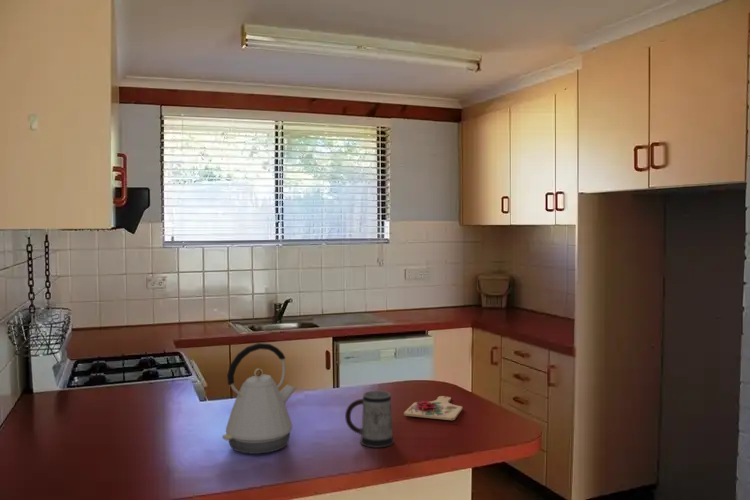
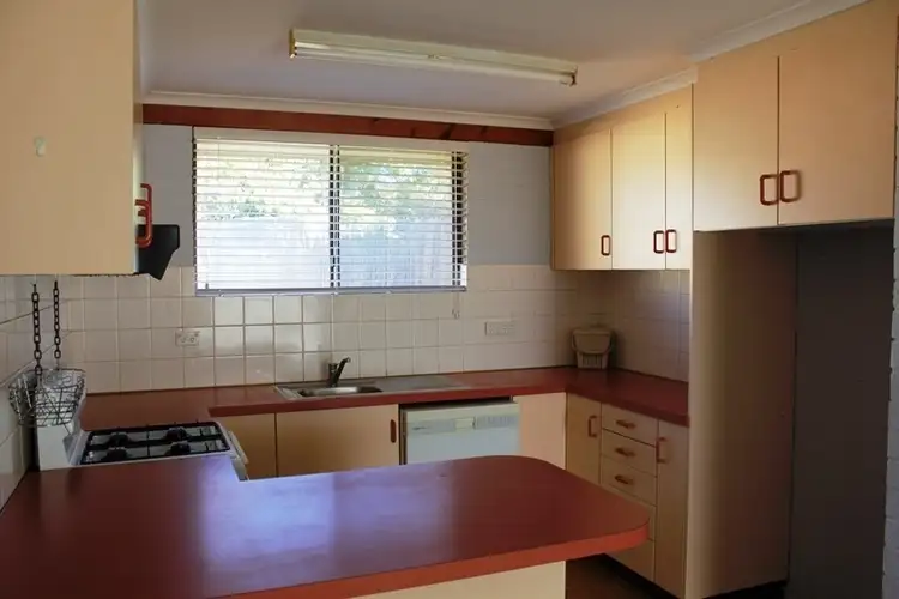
- mug (369, 417)
- cutting board (437, 403)
- kettle (261, 394)
